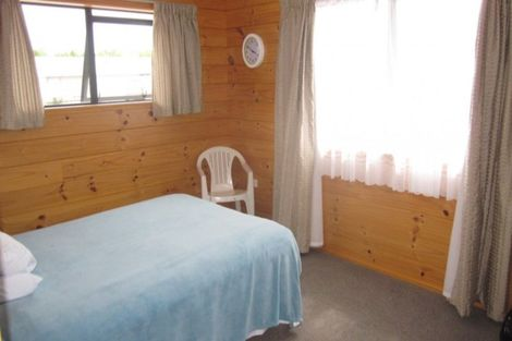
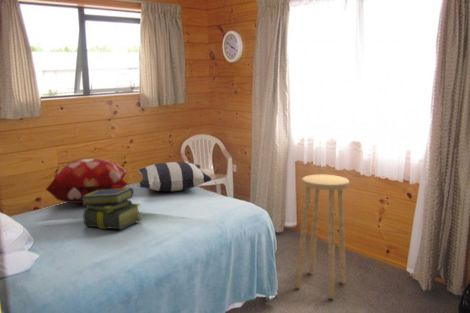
+ stack of books (109, 207)
+ stool (328, 235)
+ pillow (172, 175)
+ decorative pillow (91, 179)
